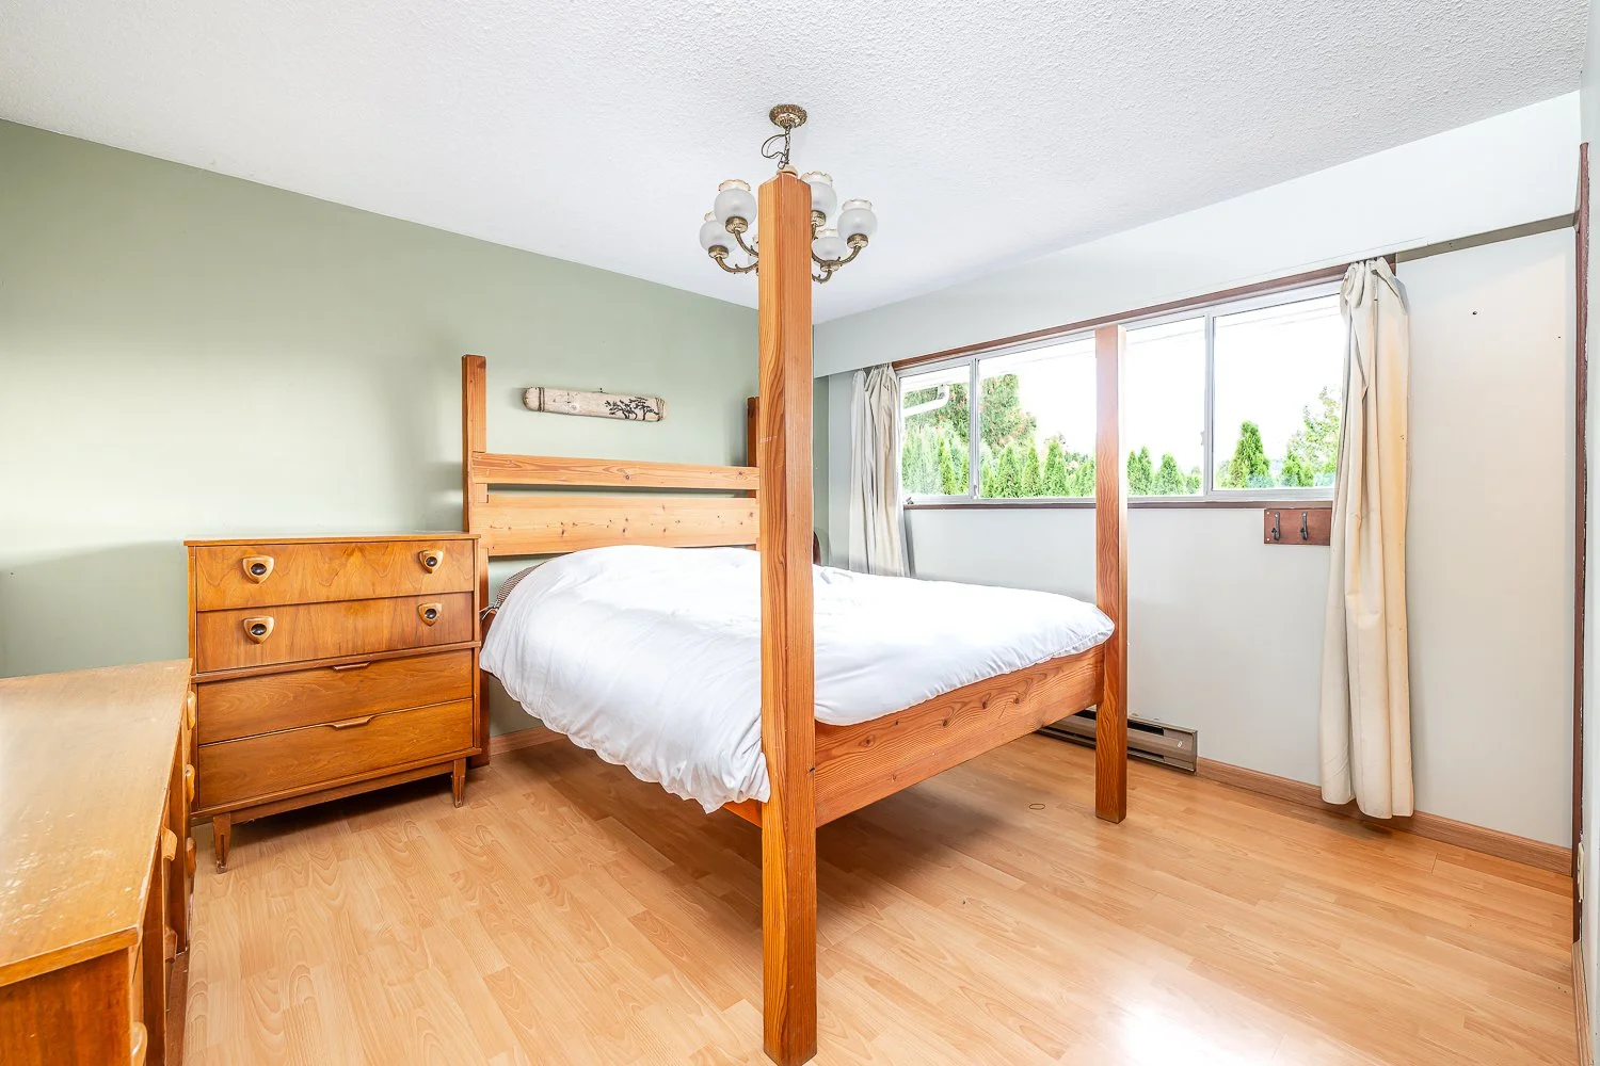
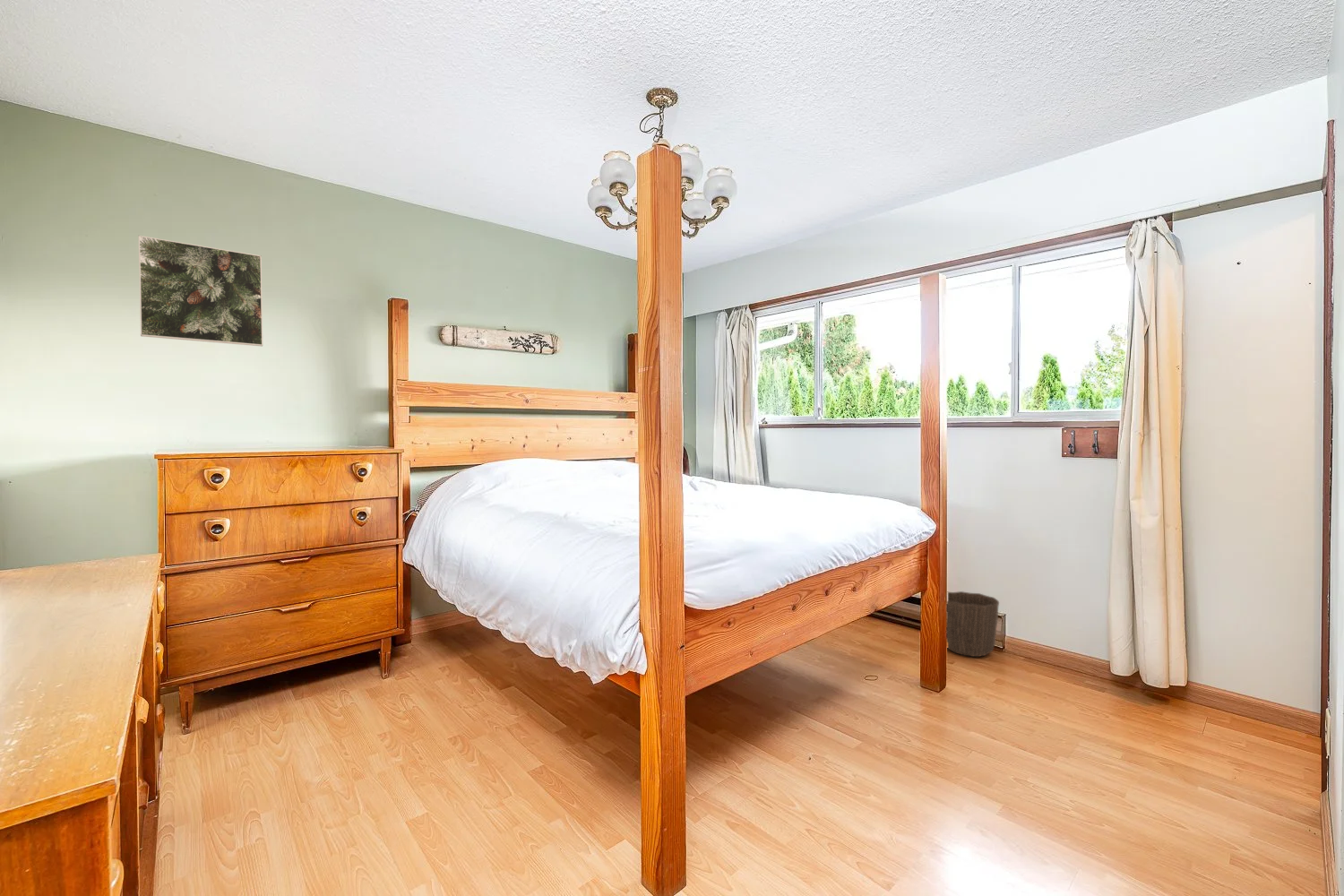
+ waste basket (967, 624)
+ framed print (203, 294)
